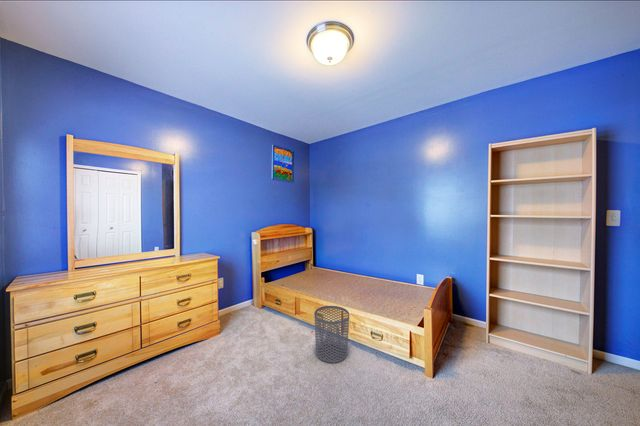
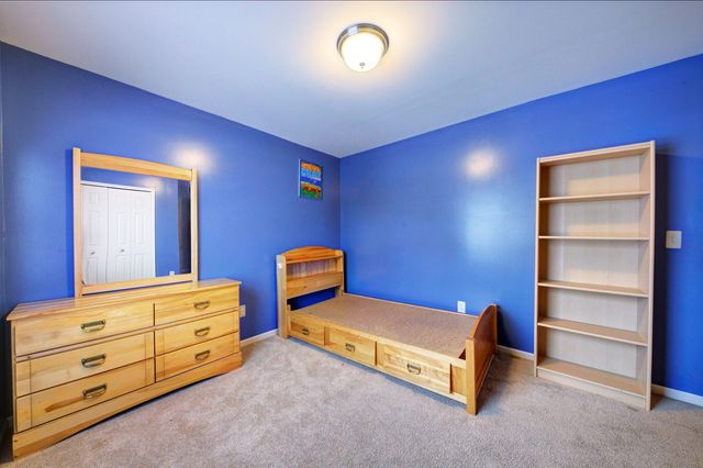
- waste bin (331, 333)
